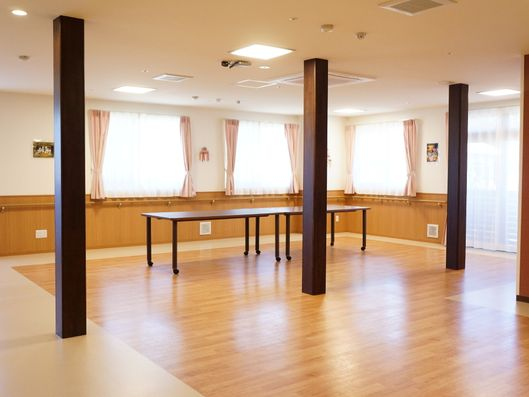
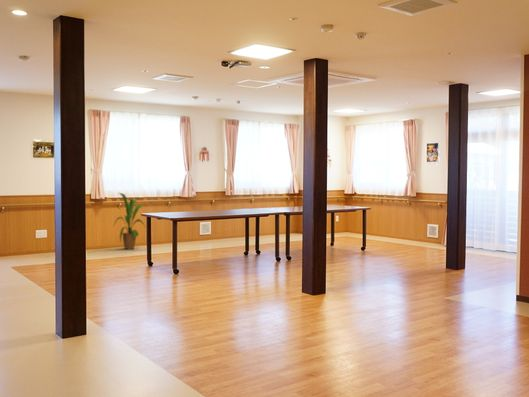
+ house plant (133, 219)
